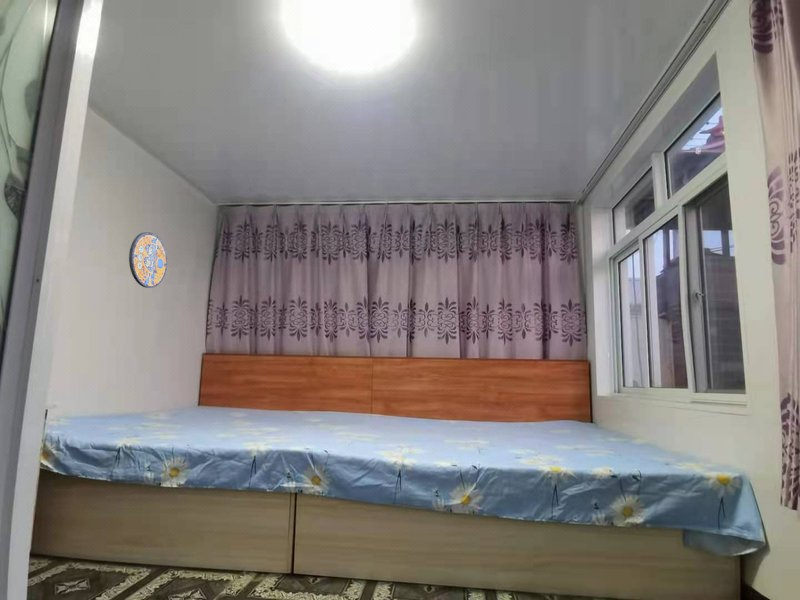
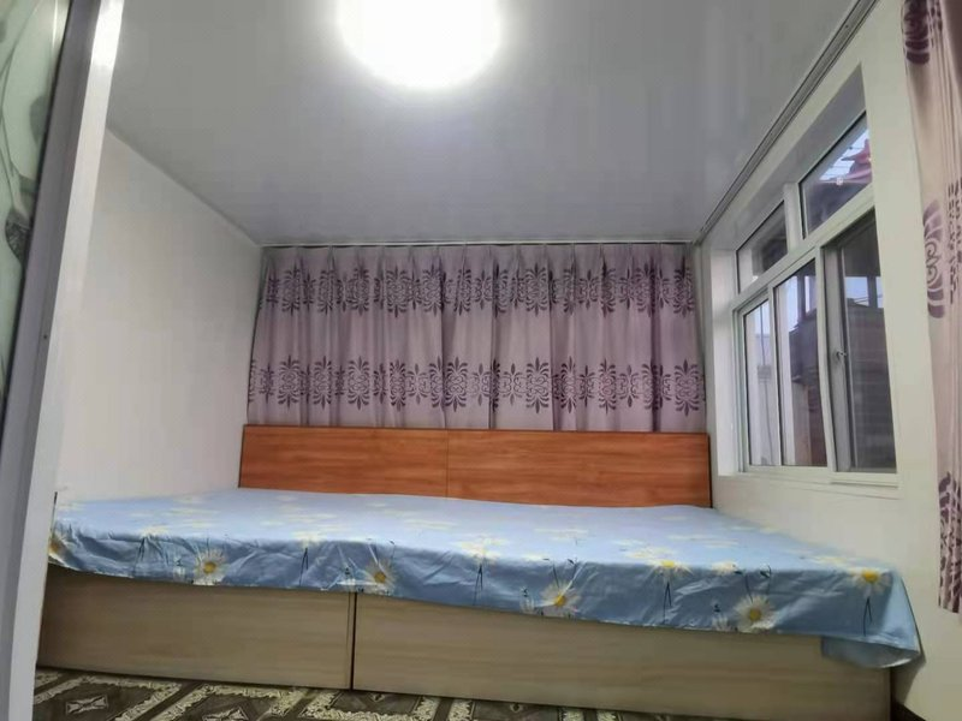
- manhole cover (149, 260)
